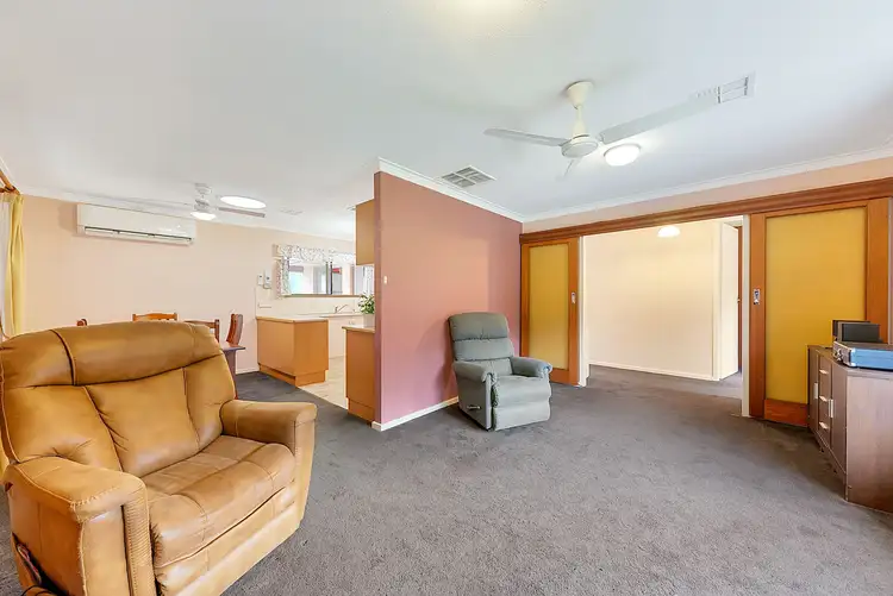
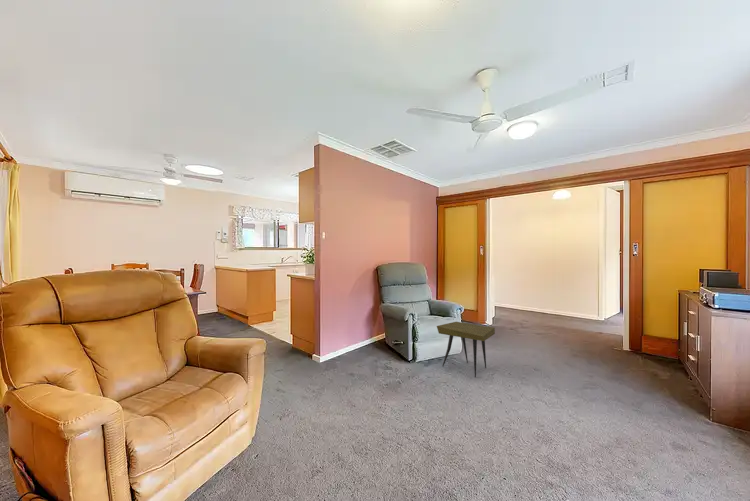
+ side table (465, 347)
